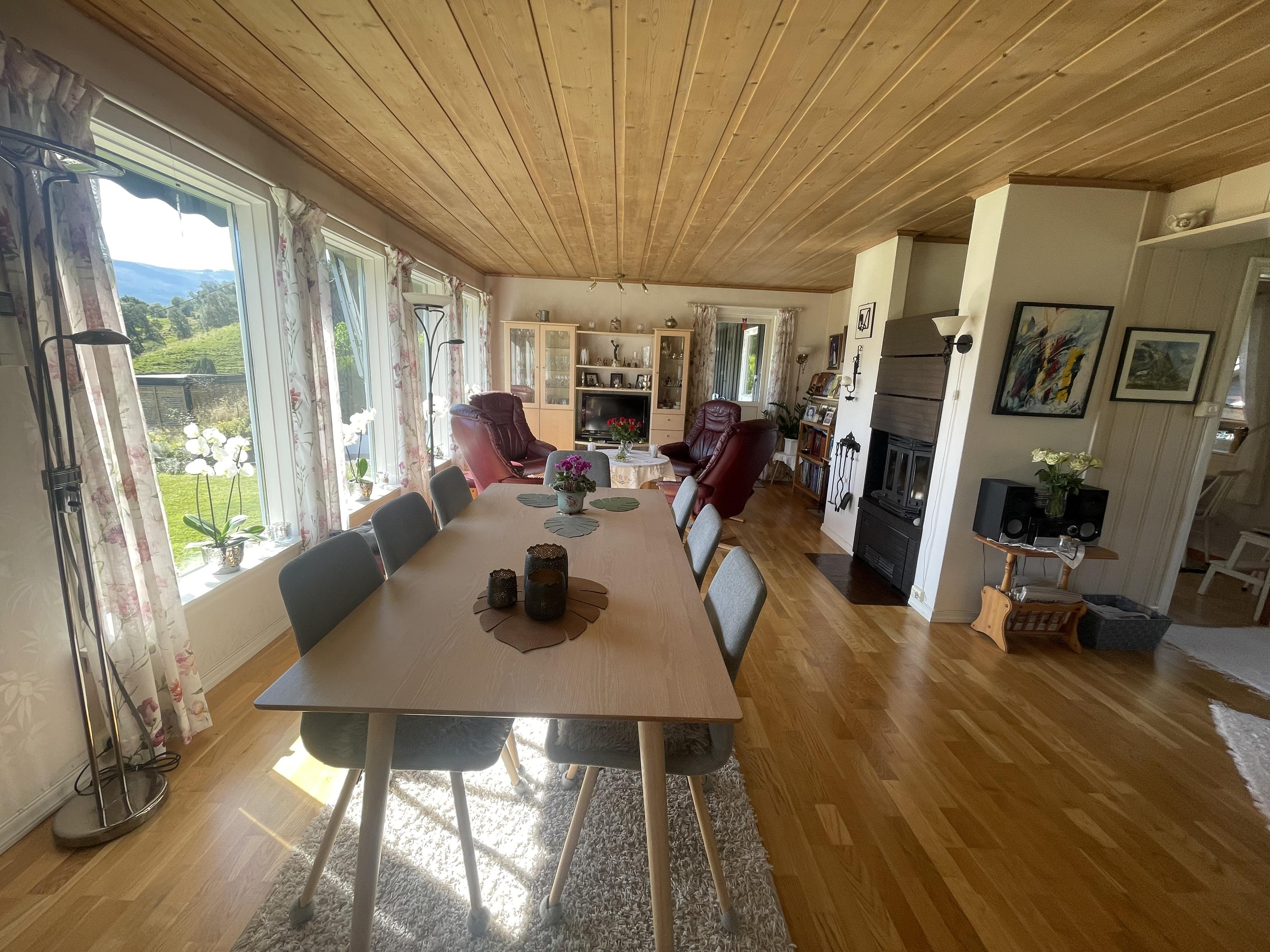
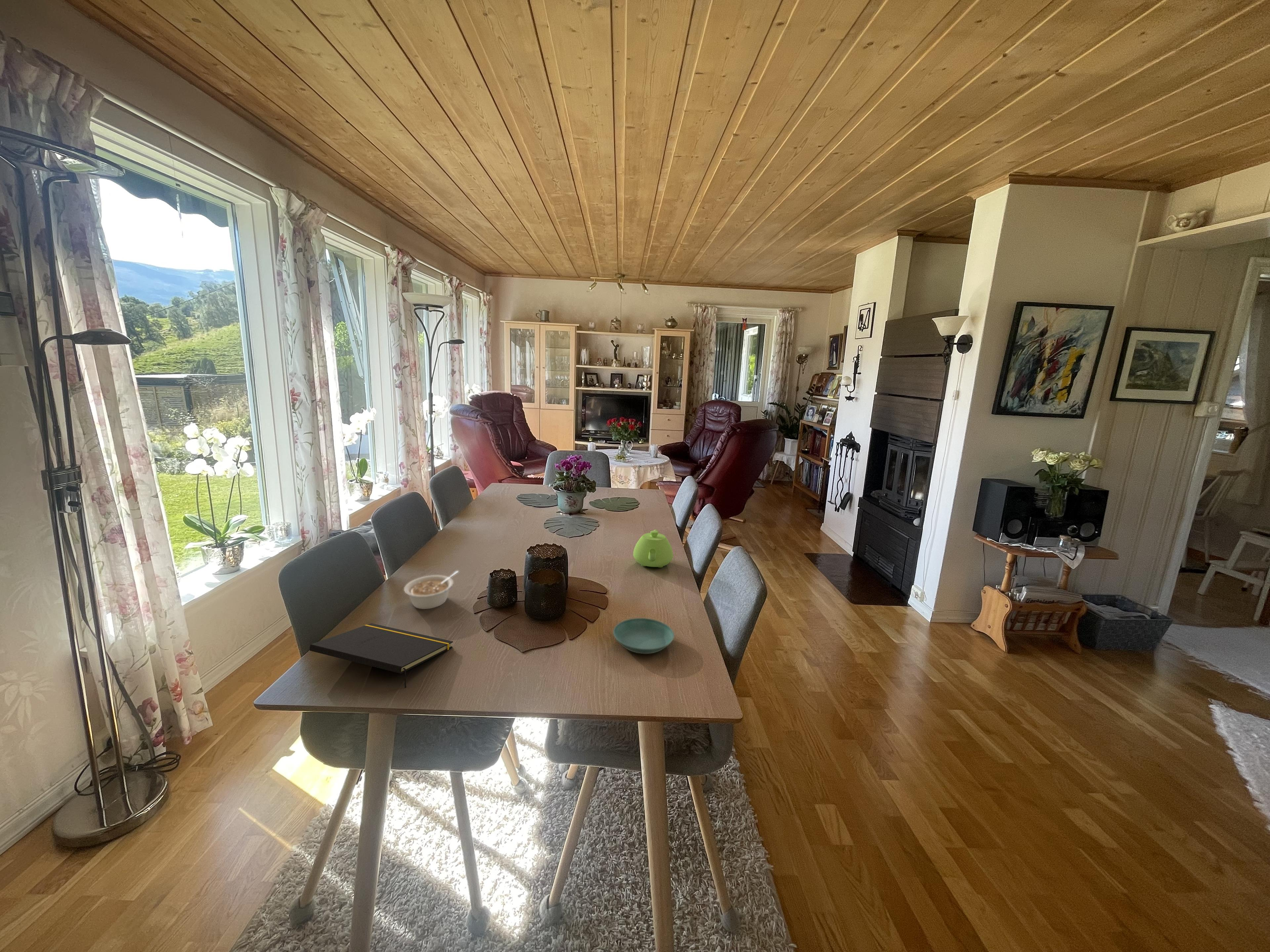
+ legume (430, 591)
+ notepad (384, 646)
+ saucer (643, 637)
+ teapot (653, 548)
